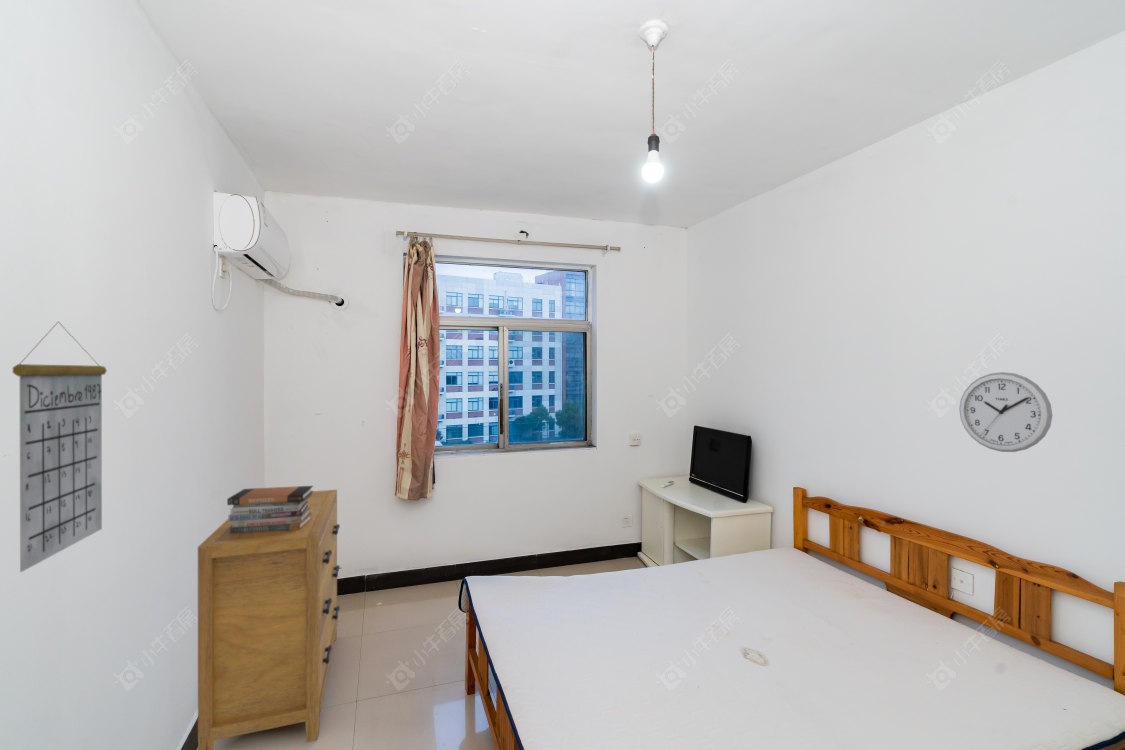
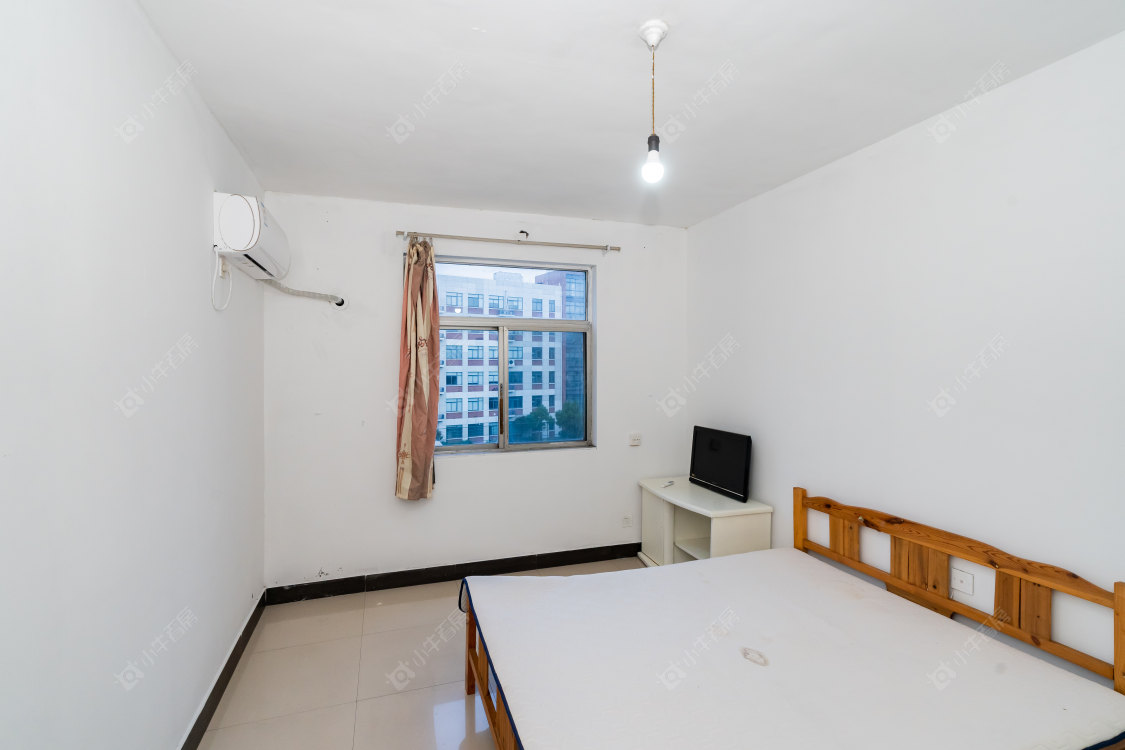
- book stack (271, 508)
- calendar (65, 435)
- dresser (283, 600)
- wall clock (1001, 412)
